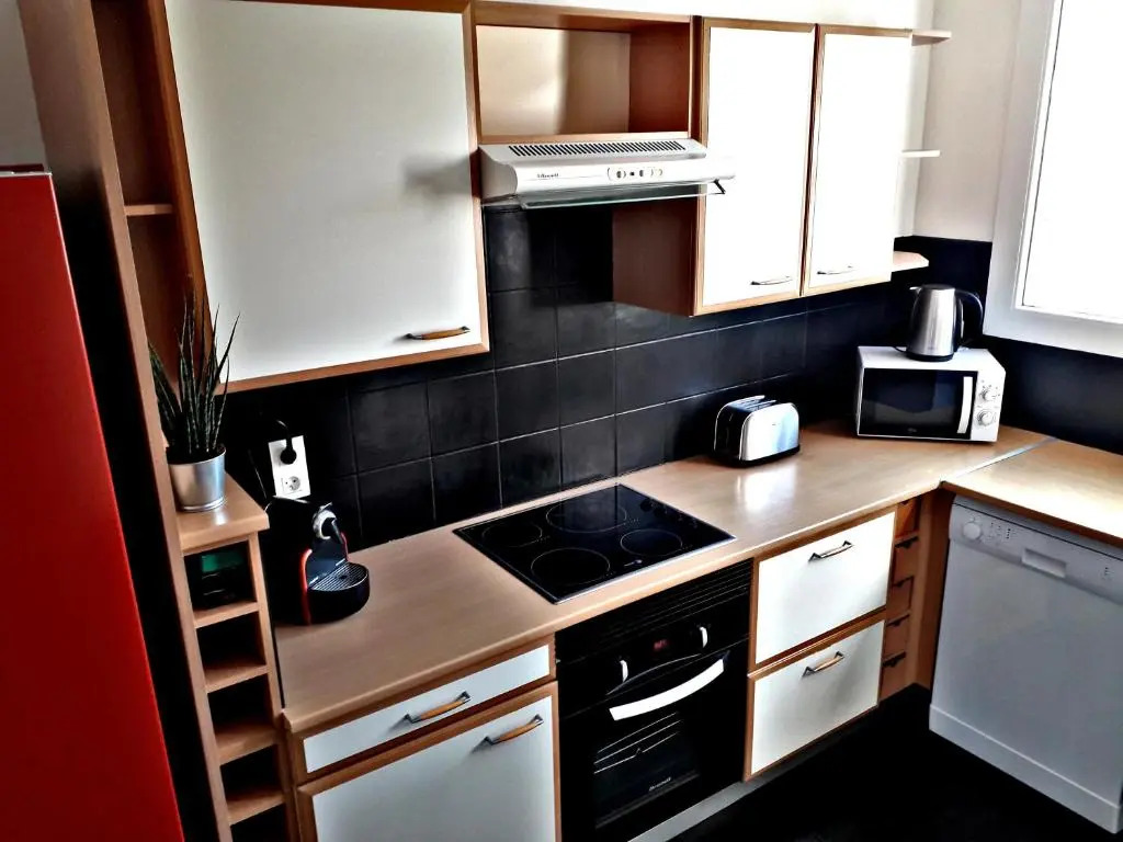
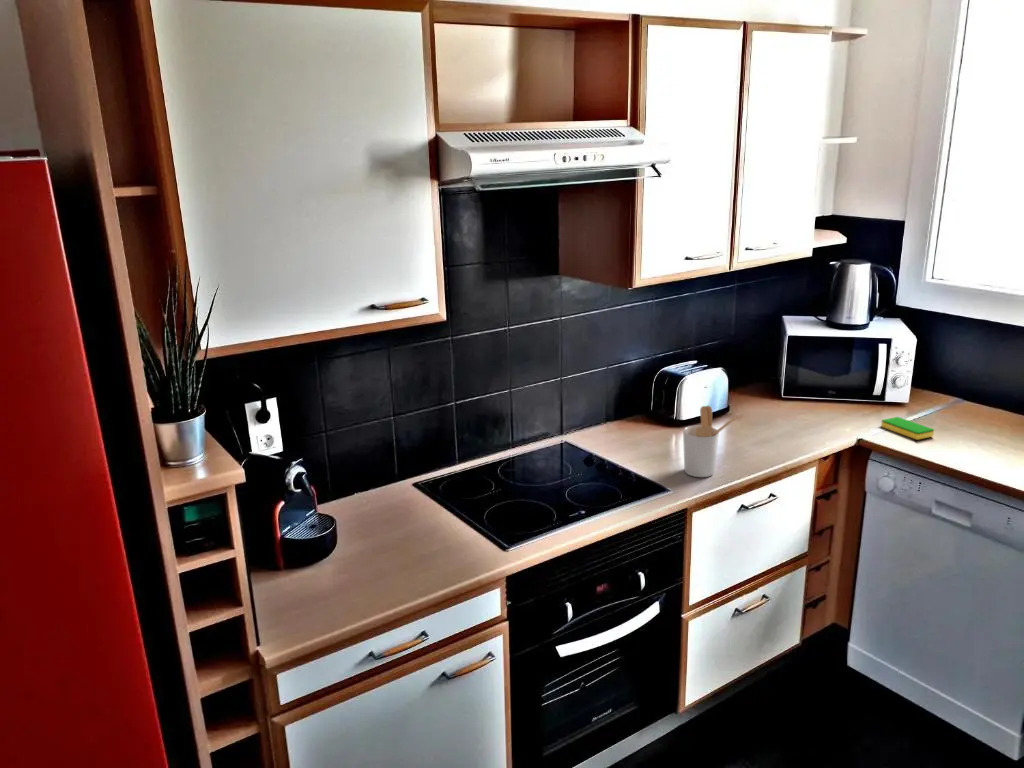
+ dish sponge (907, 427)
+ utensil holder (709, 442)
